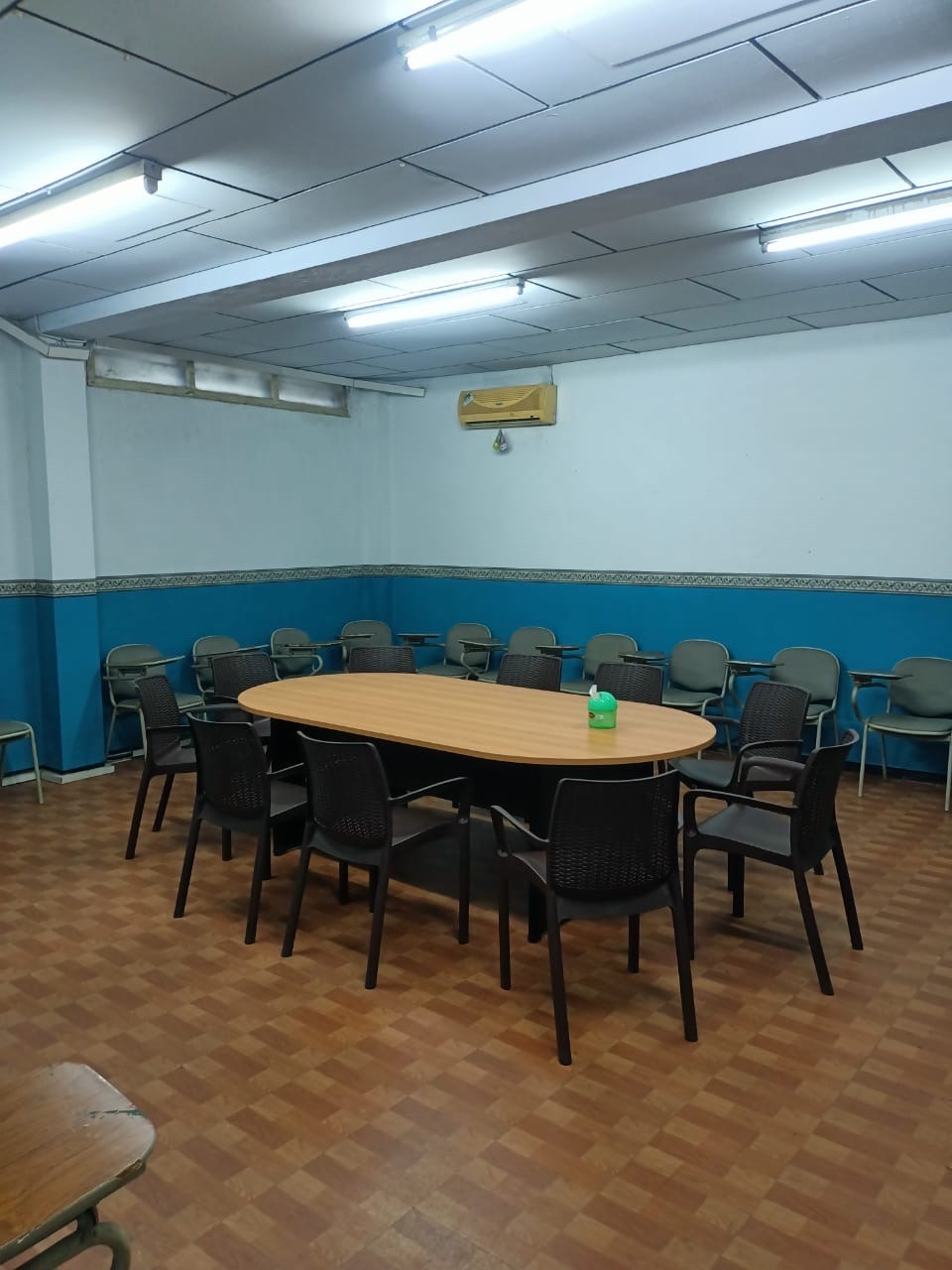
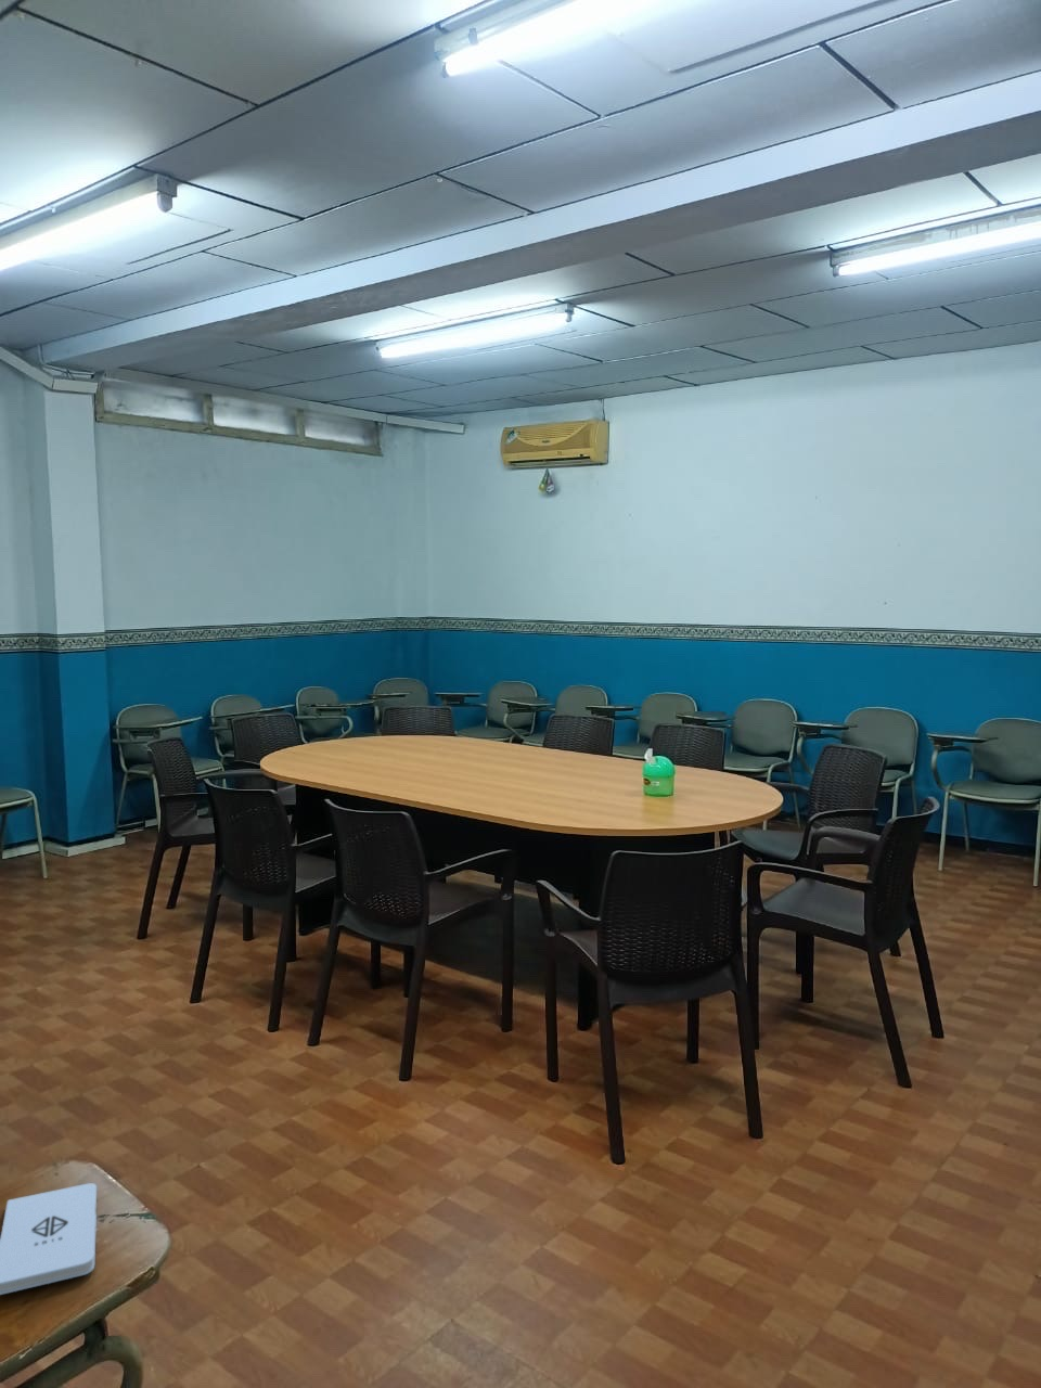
+ notepad (49, 1234)
